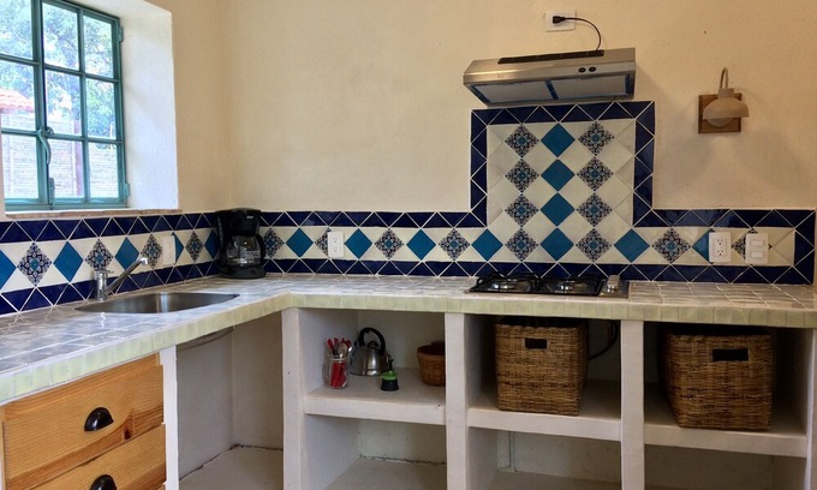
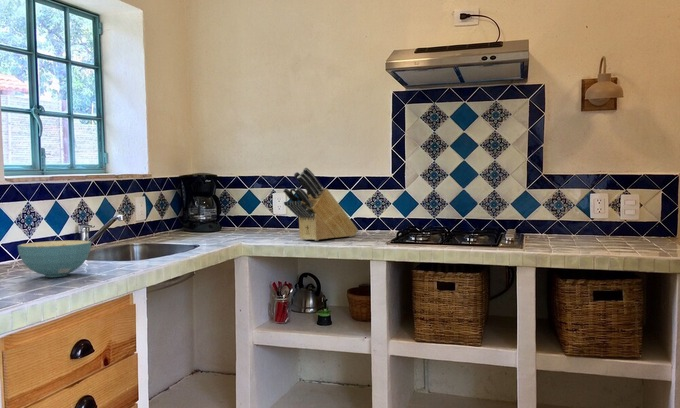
+ knife block (320, 203)
+ cereal bowl (56, 259)
